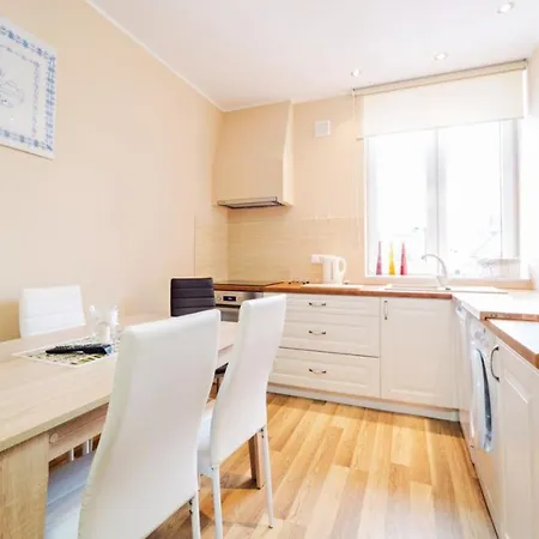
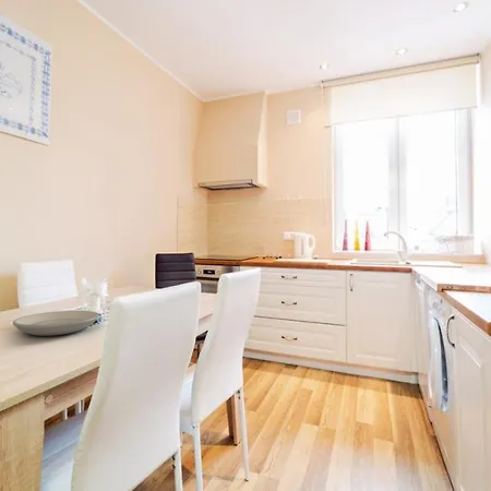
+ plate (58, 323)
